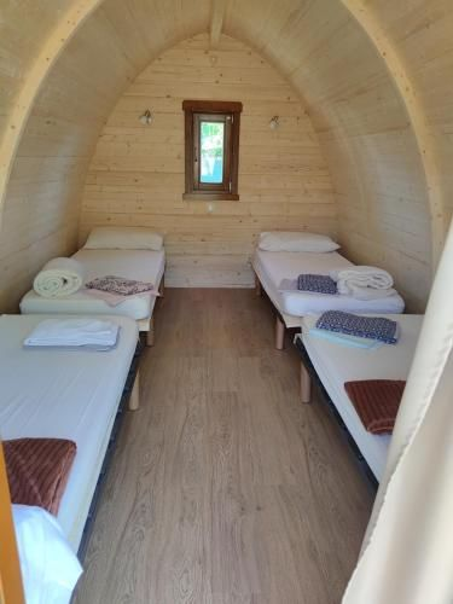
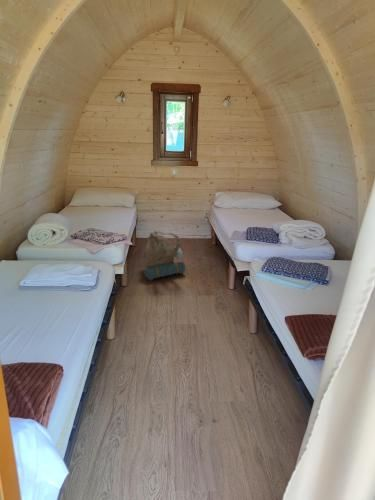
+ backpack (159, 251)
